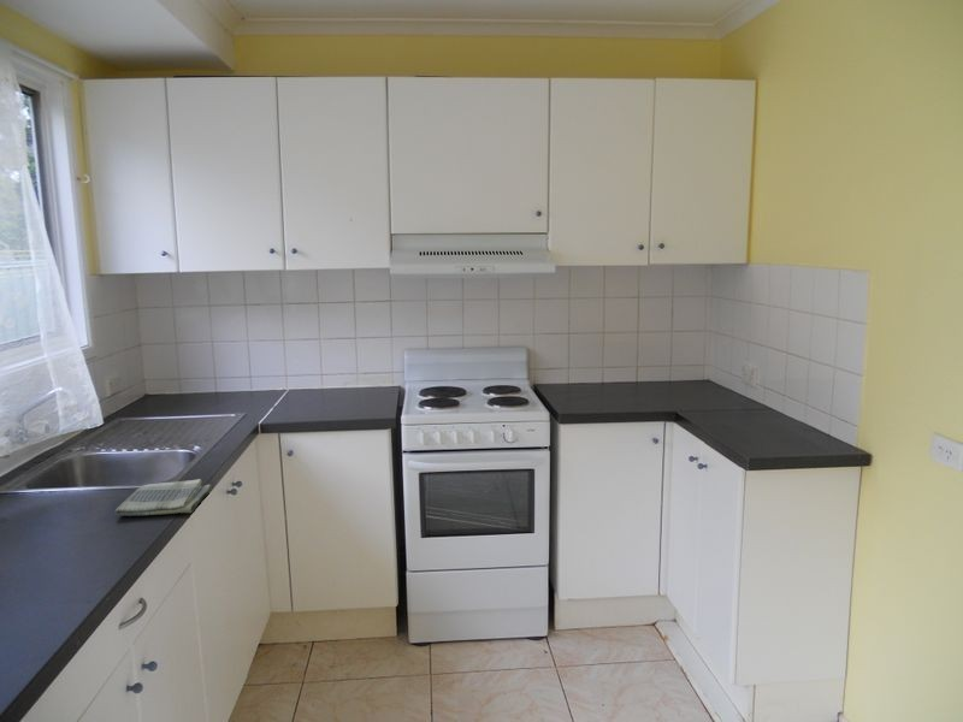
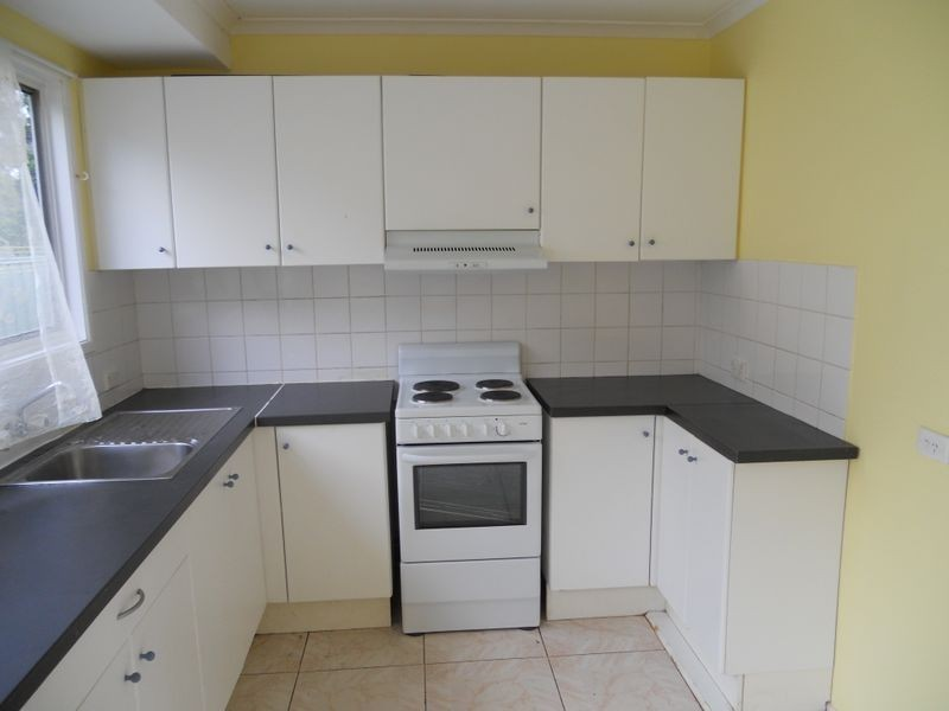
- dish towel (166, 496)
